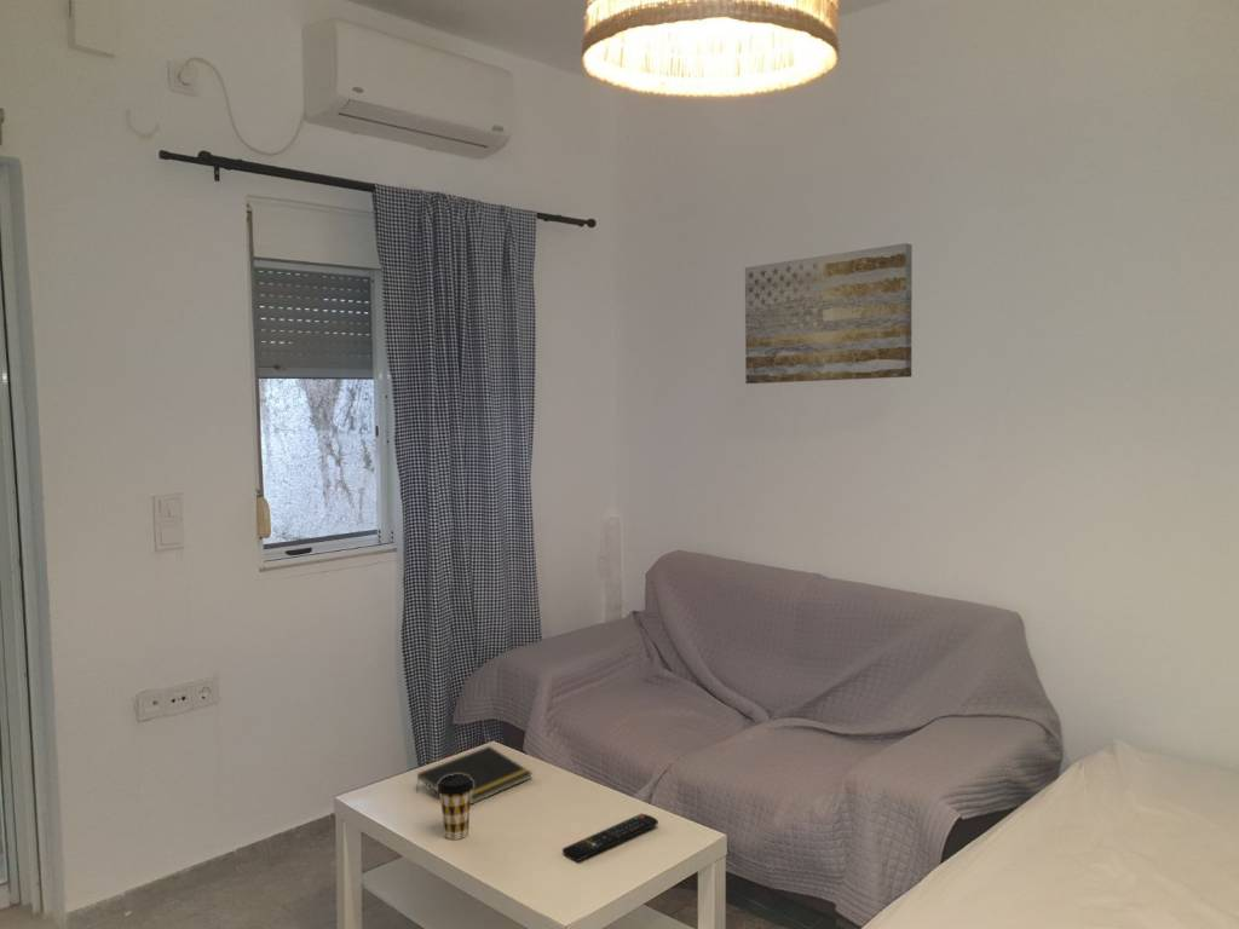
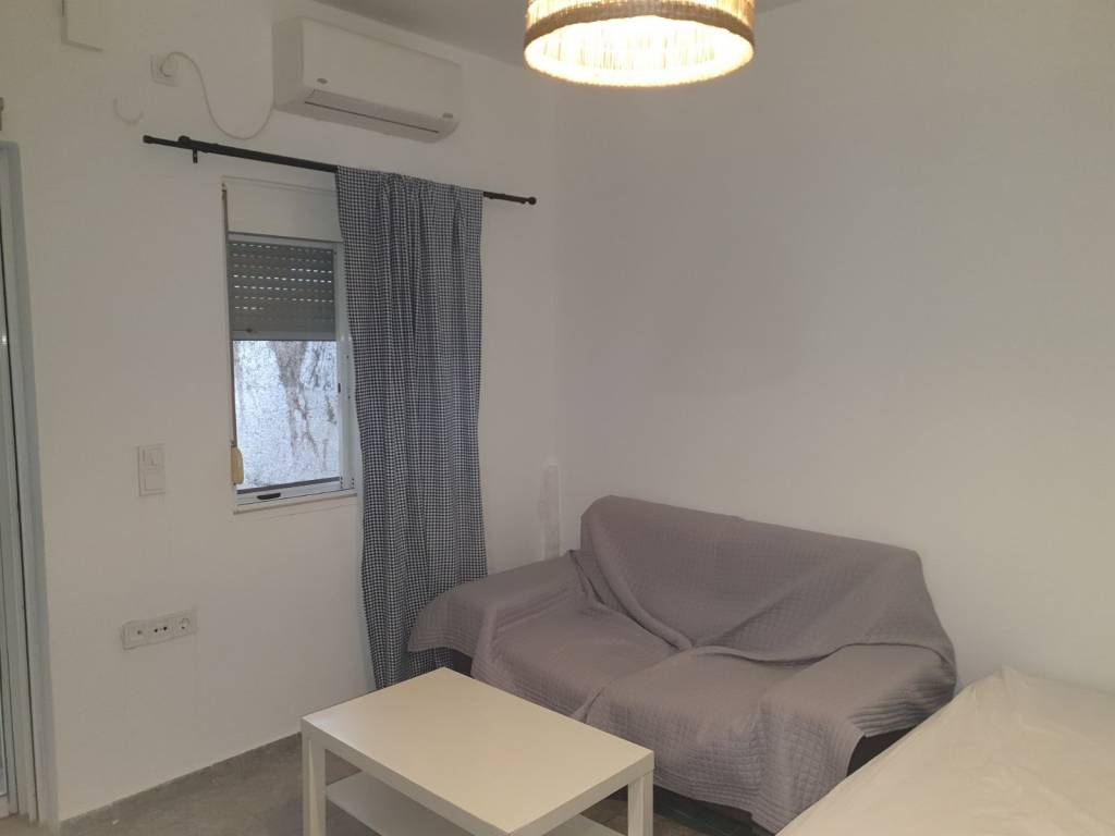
- notepad (476, 775)
- remote control (612, 836)
- coffee cup (455, 807)
- wall art (823, 318)
